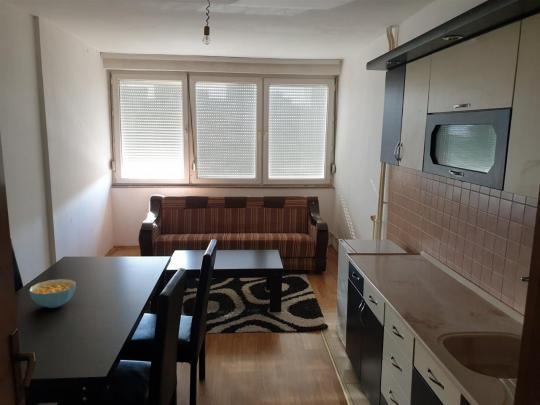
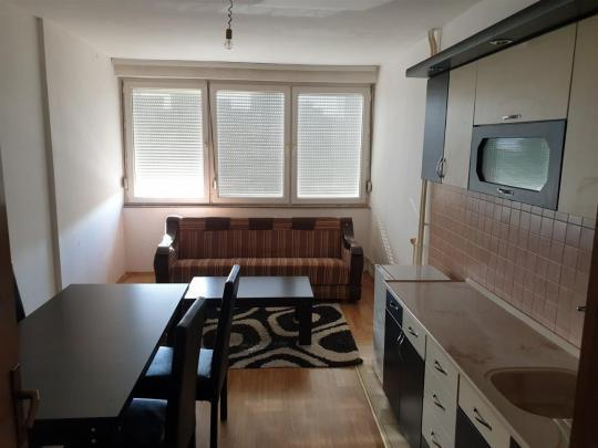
- cereal bowl (53, 295)
